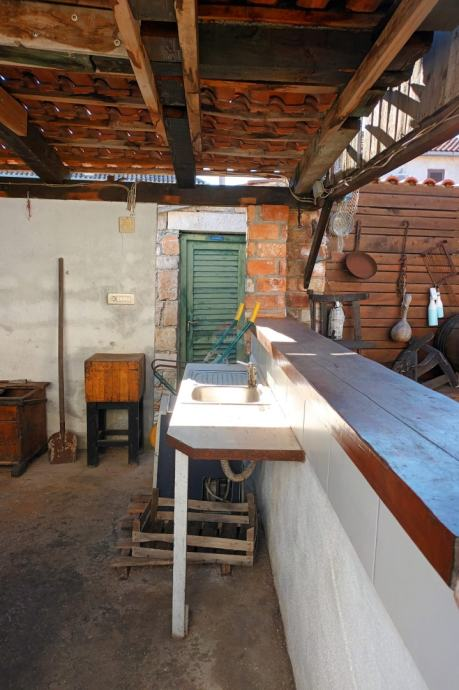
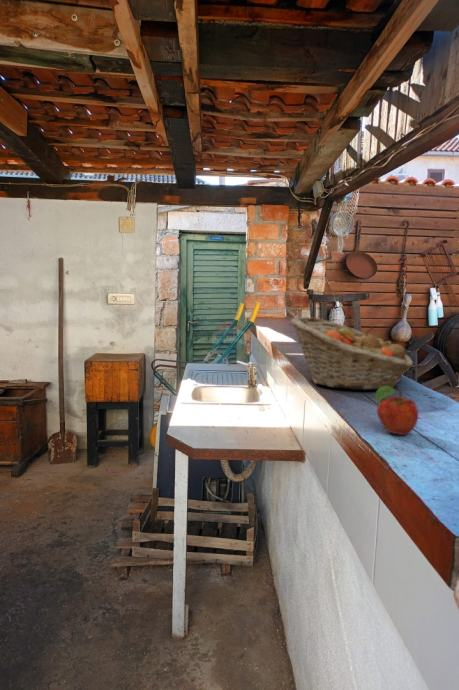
+ fruit basket (350, 349)
+ fruit (395, 409)
